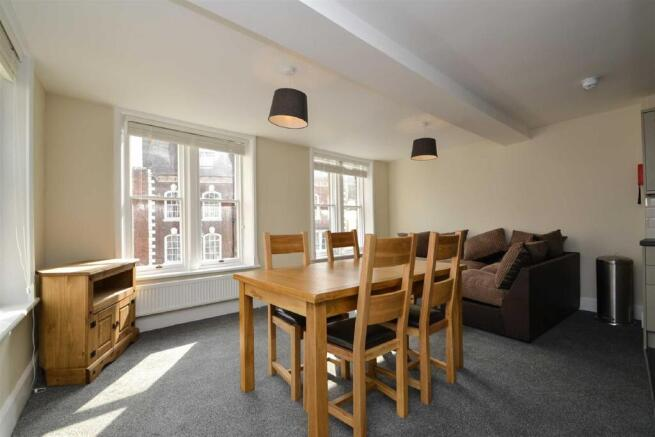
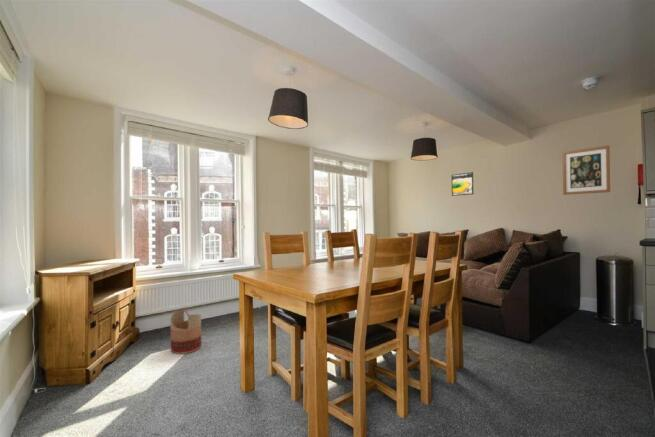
+ wall art (585, 171)
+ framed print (462, 184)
+ basket (186, 329)
